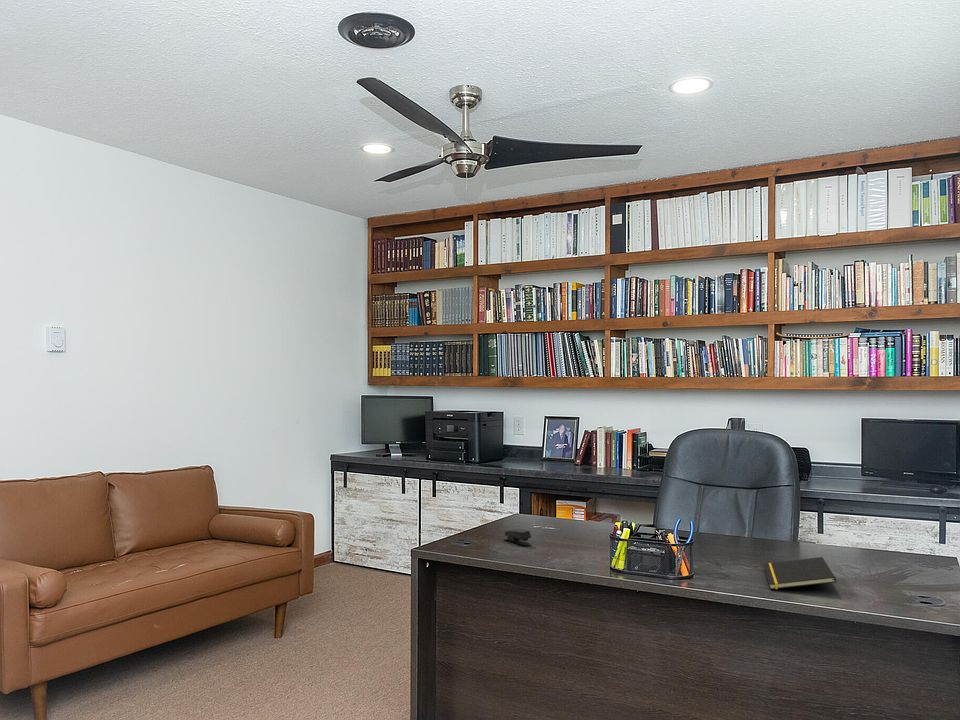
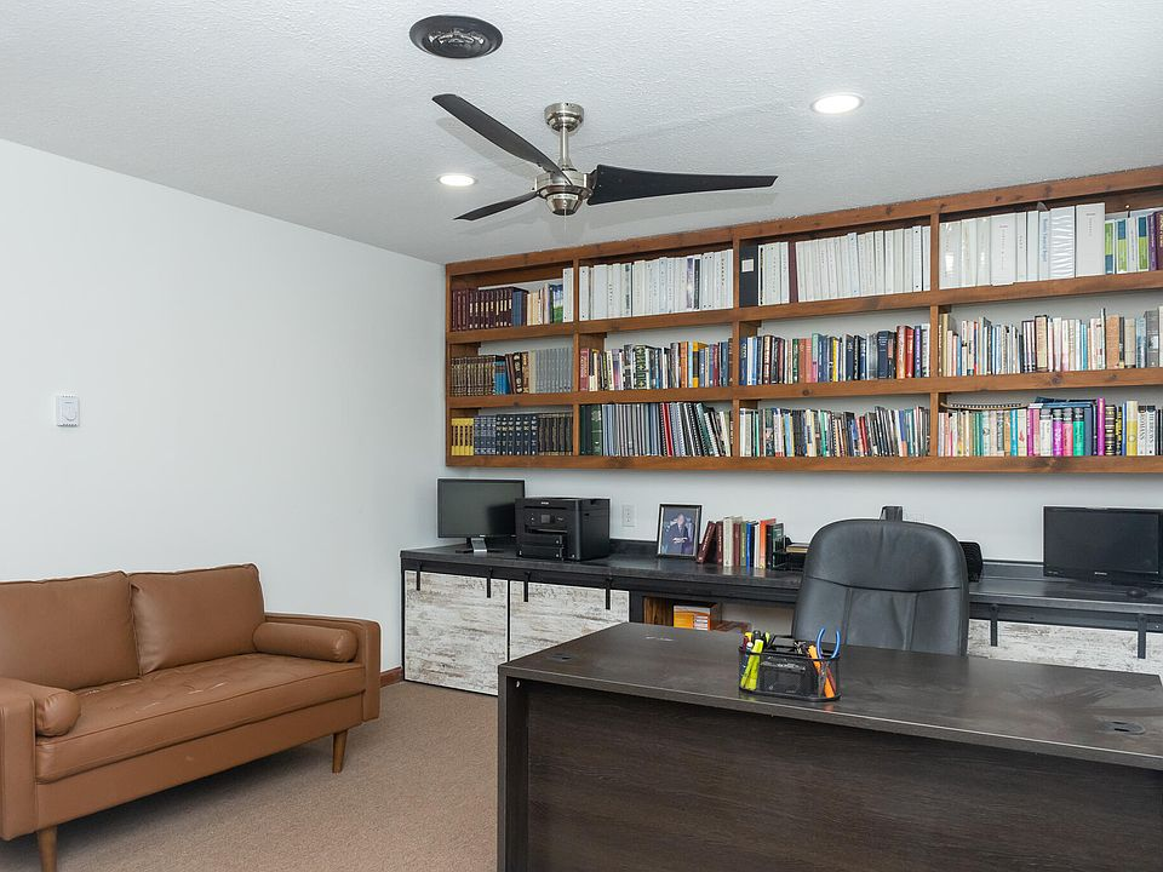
- notepad (797, 572)
- stapler (517, 535)
